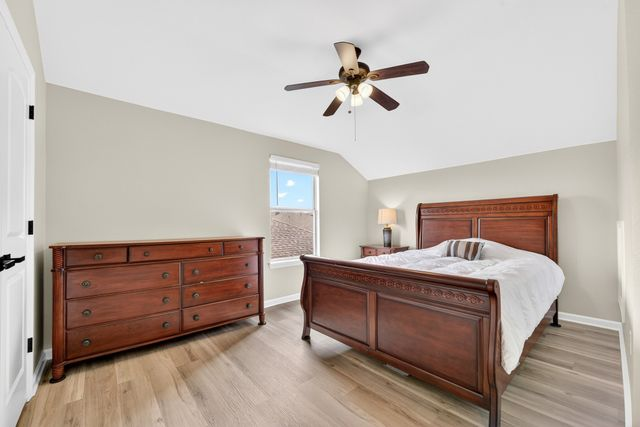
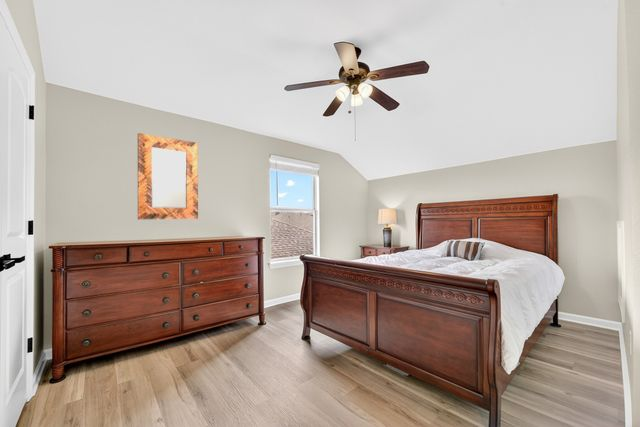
+ home mirror (169, 178)
